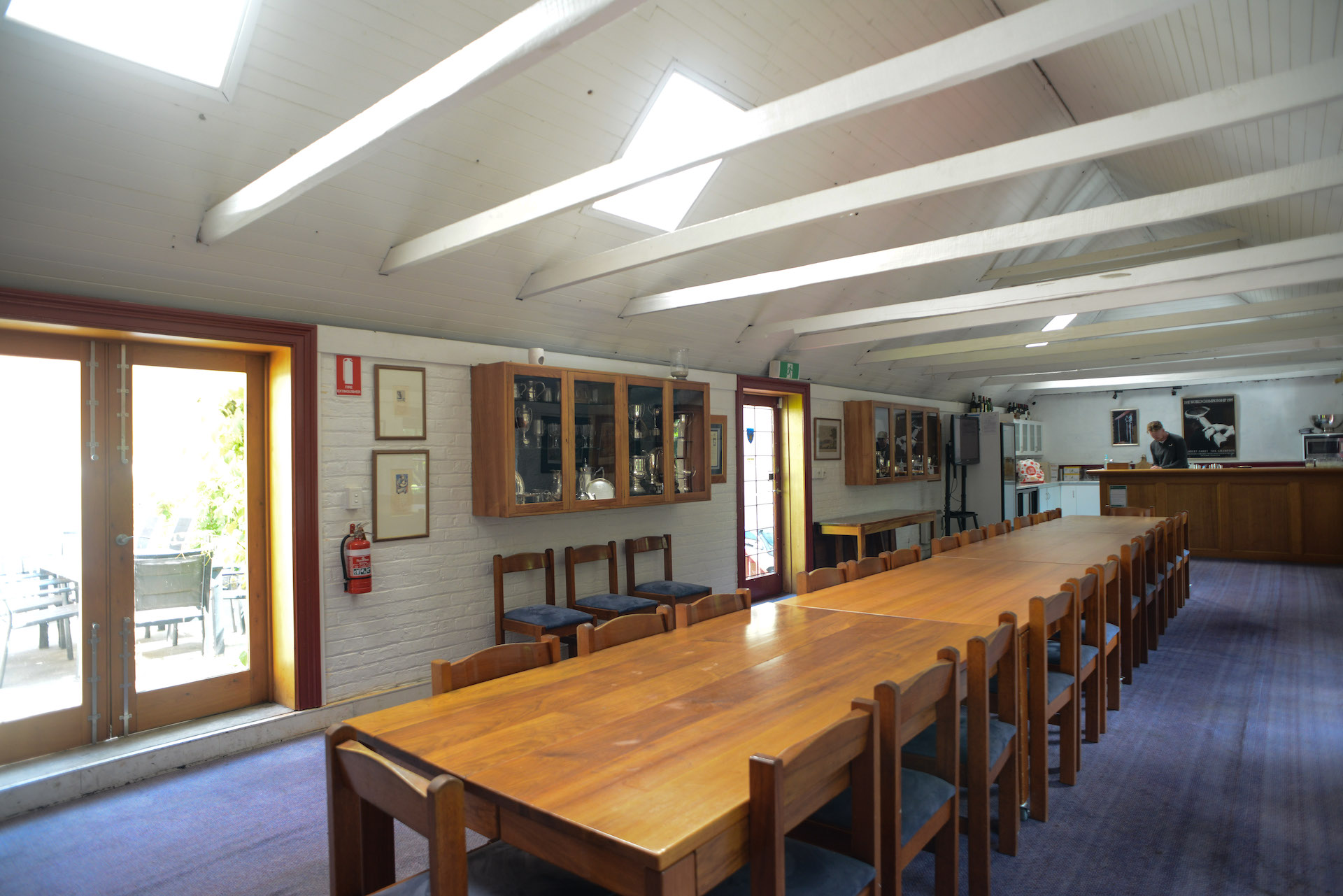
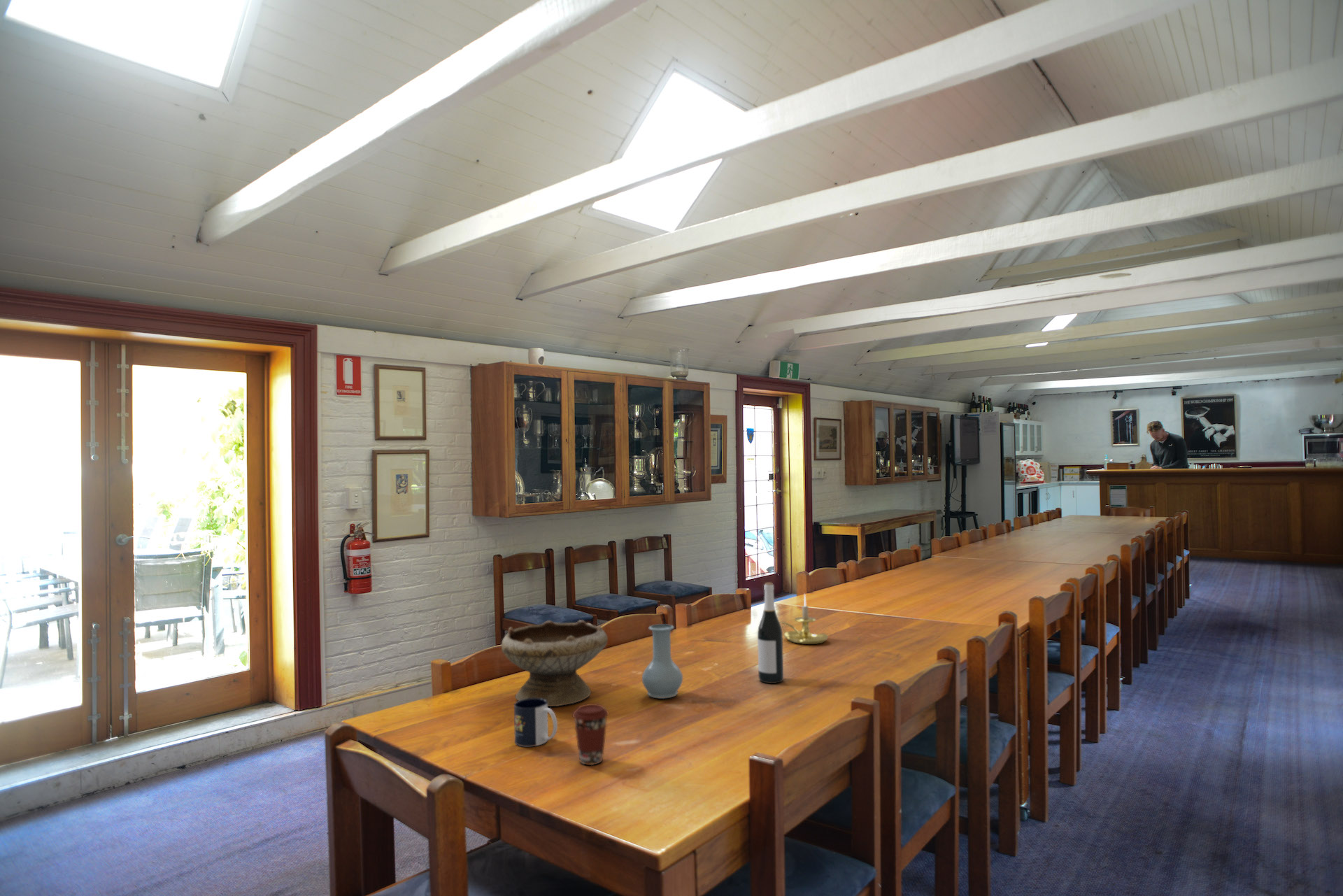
+ wine bottle (769, 631)
+ vase (662, 660)
+ coffee cup (590, 734)
+ mug (537, 723)
+ bowl (555, 660)
+ candle holder (802, 616)
